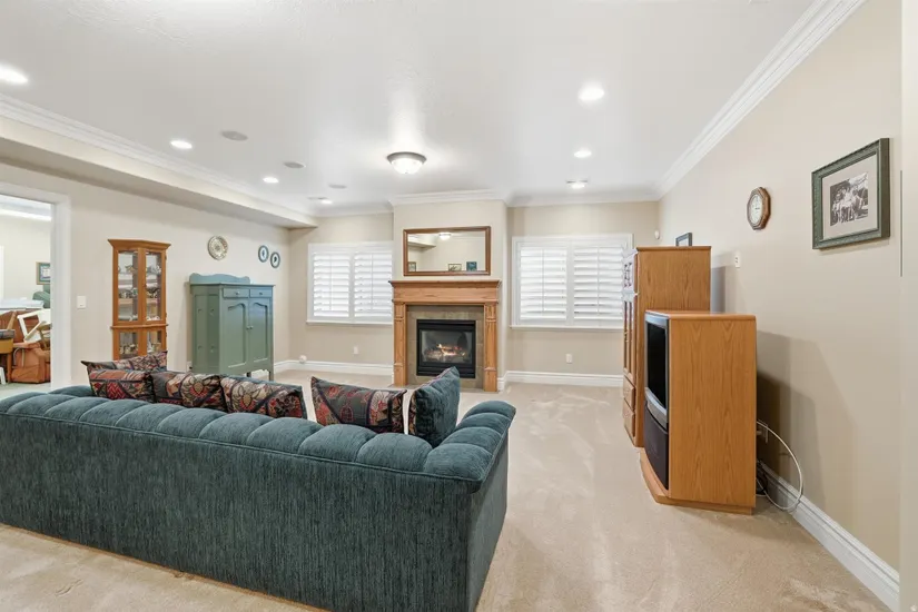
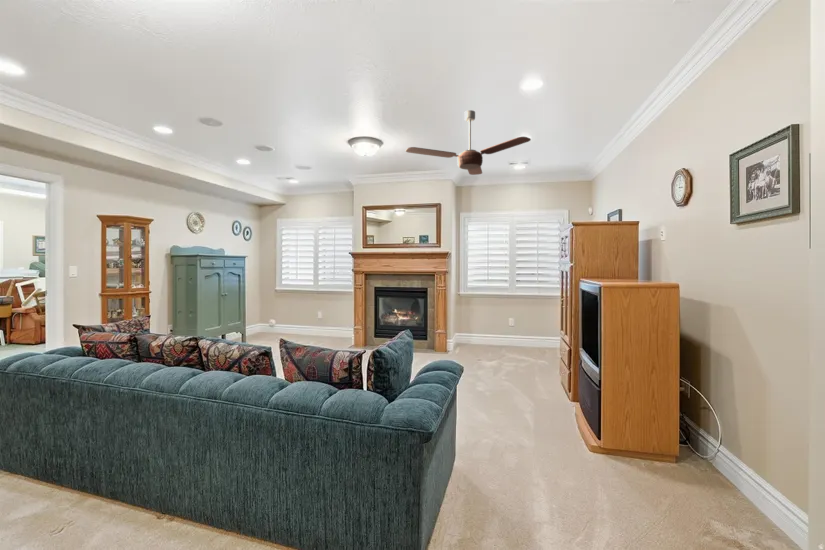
+ ceiling fan (469, 143)
